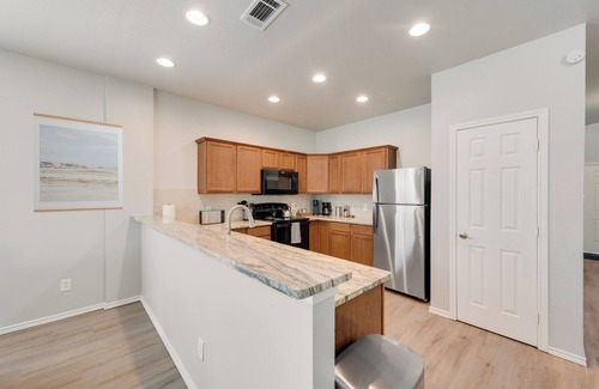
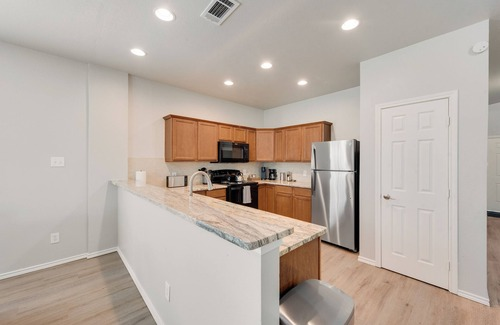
- wall art (81, 165)
